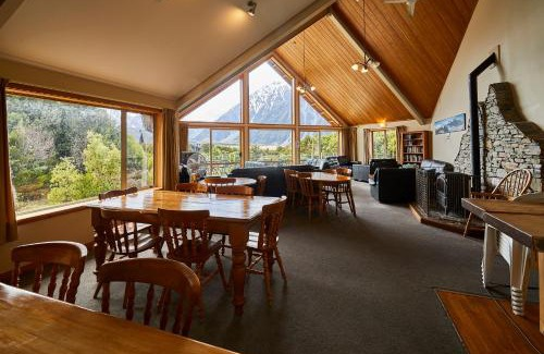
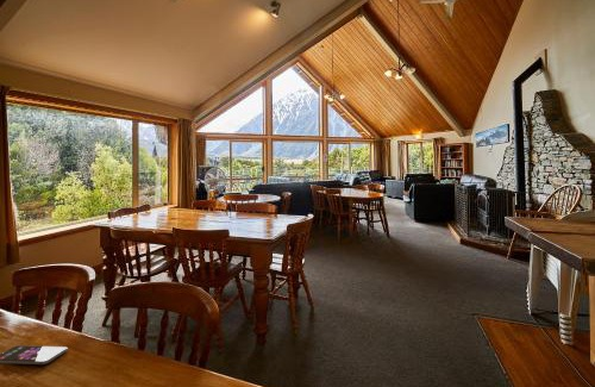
+ smartphone (30, 354)
